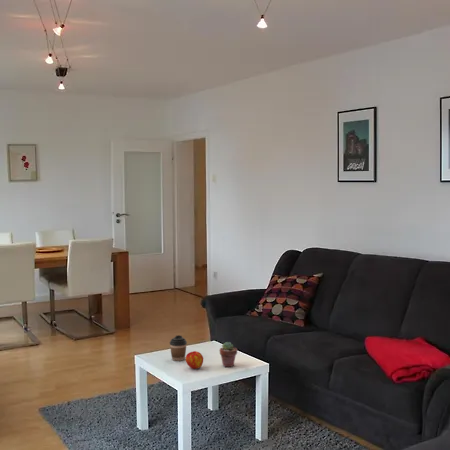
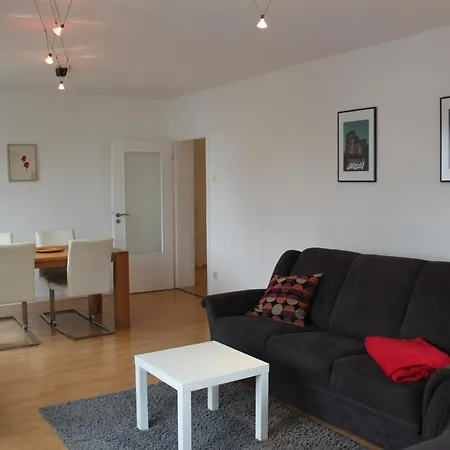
- coffee cup (178, 347)
- potted succulent (228, 353)
- apple (194, 360)
